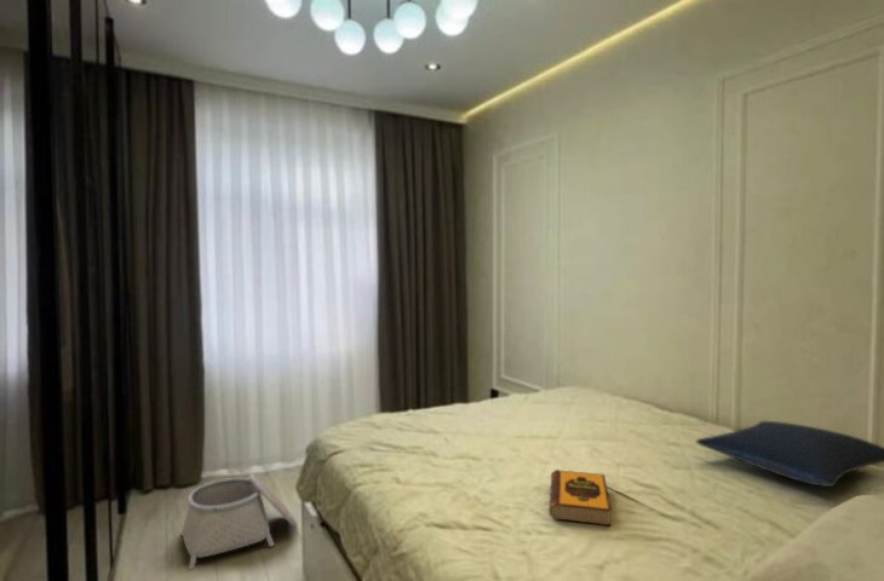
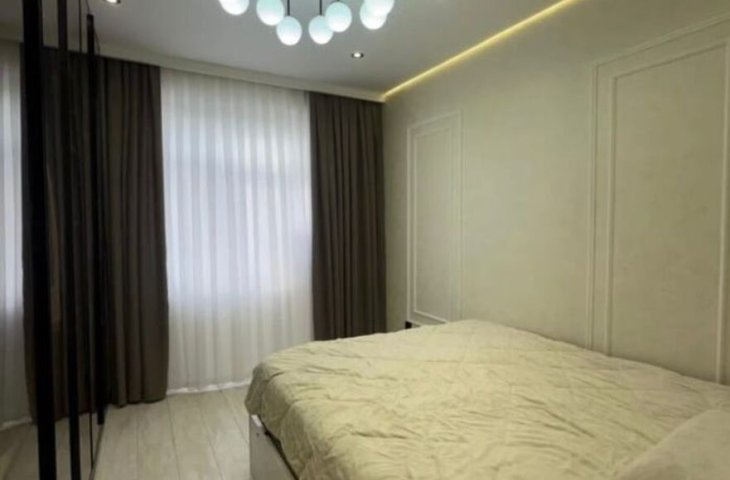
- basket (241, 507)
- pillow (791, 448)
- hardback book (578, 494)
